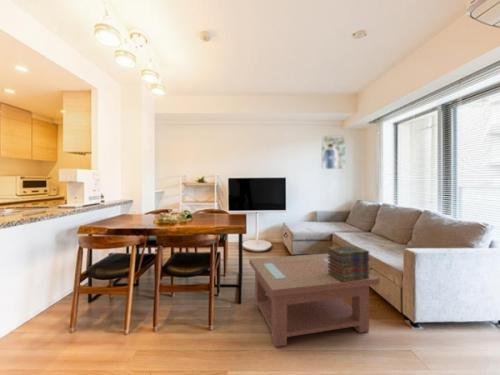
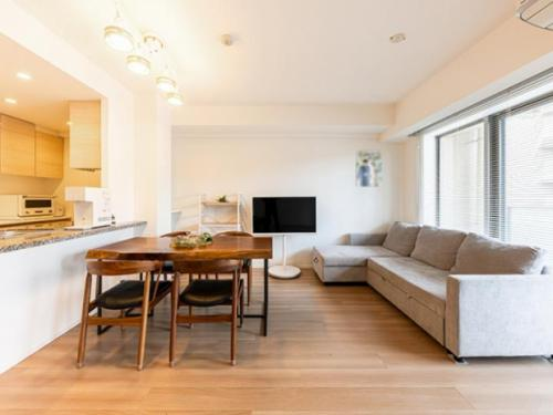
- book stack (347, 262)
- coffee table (306, 292)
